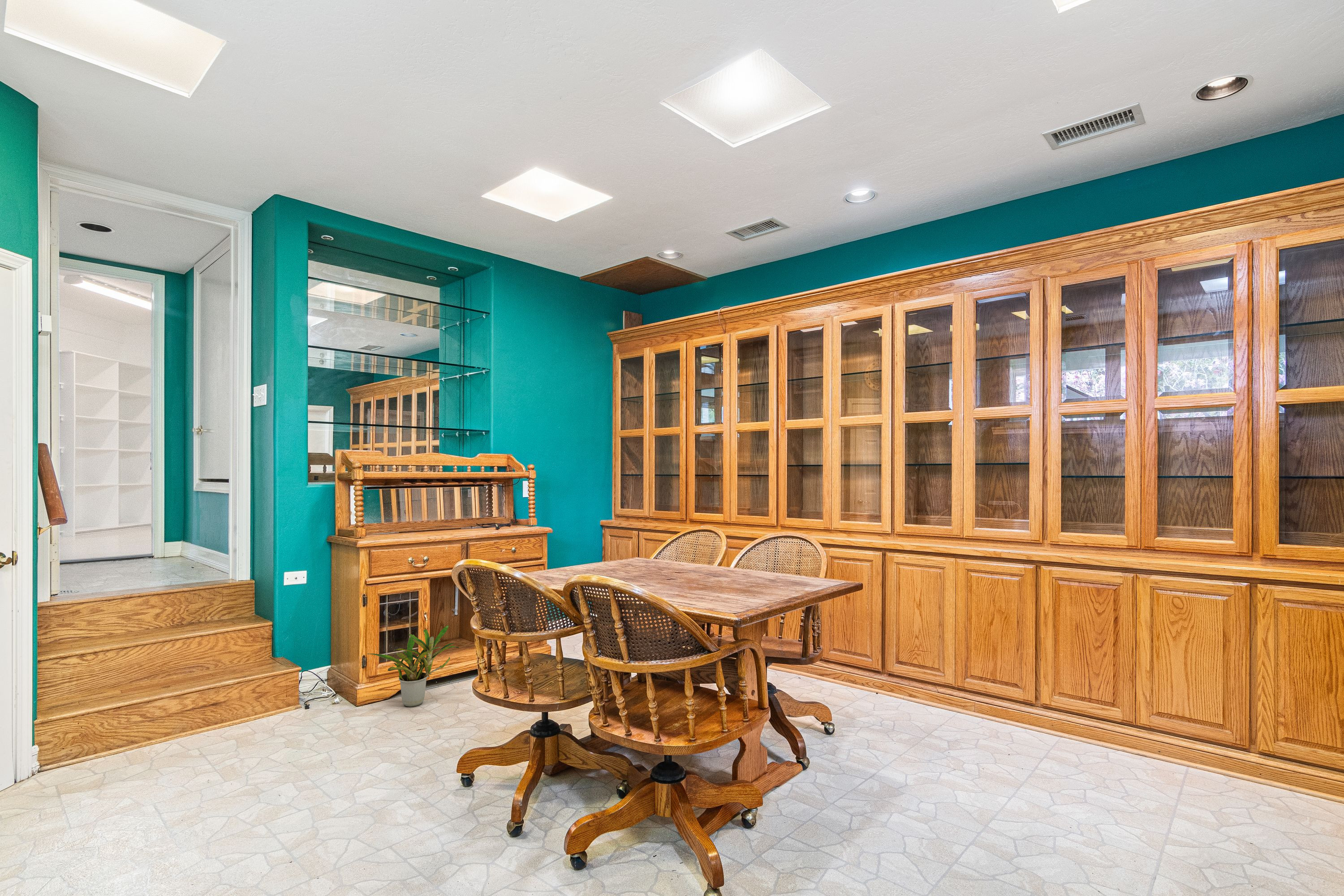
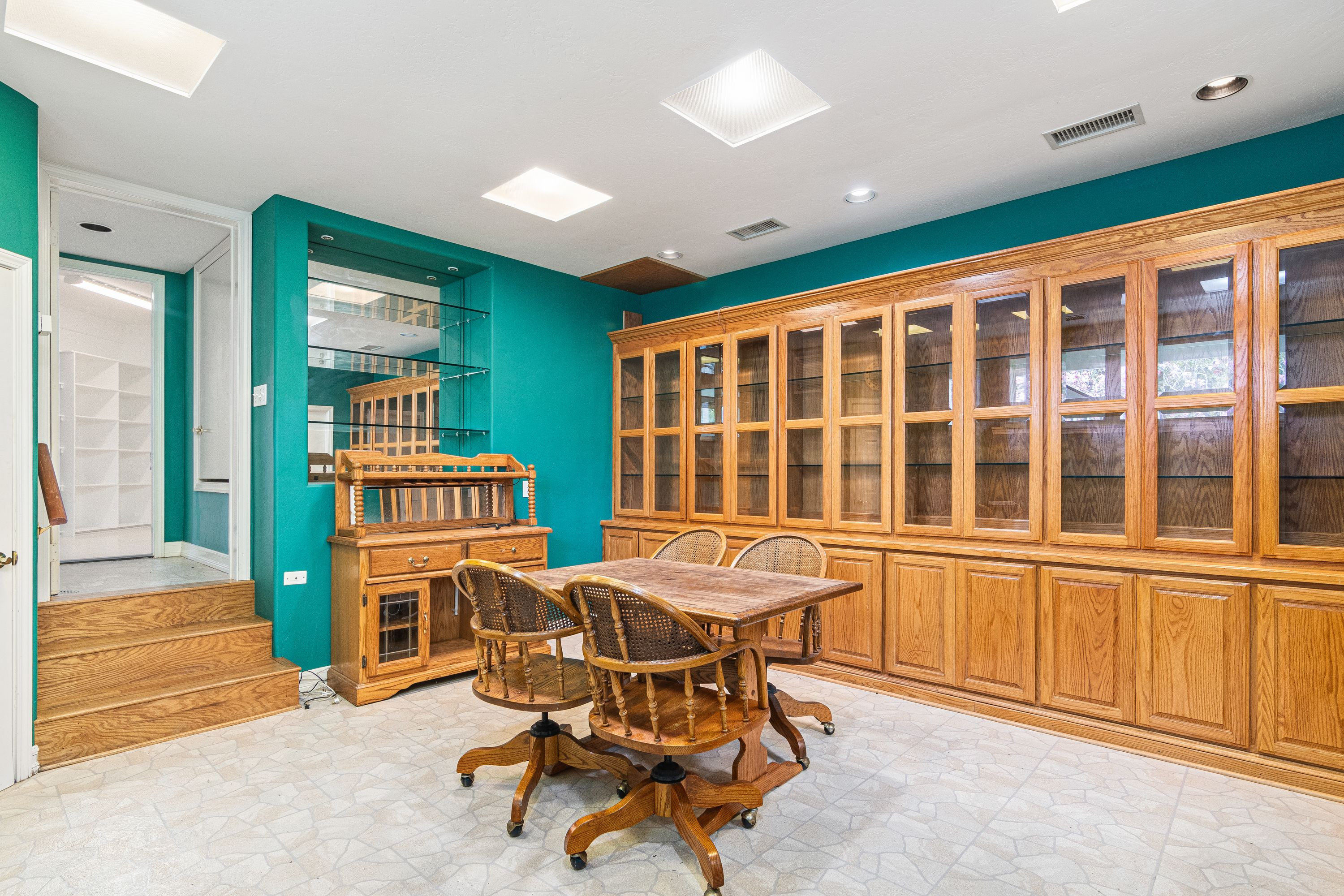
- potted plant (421, 667)
